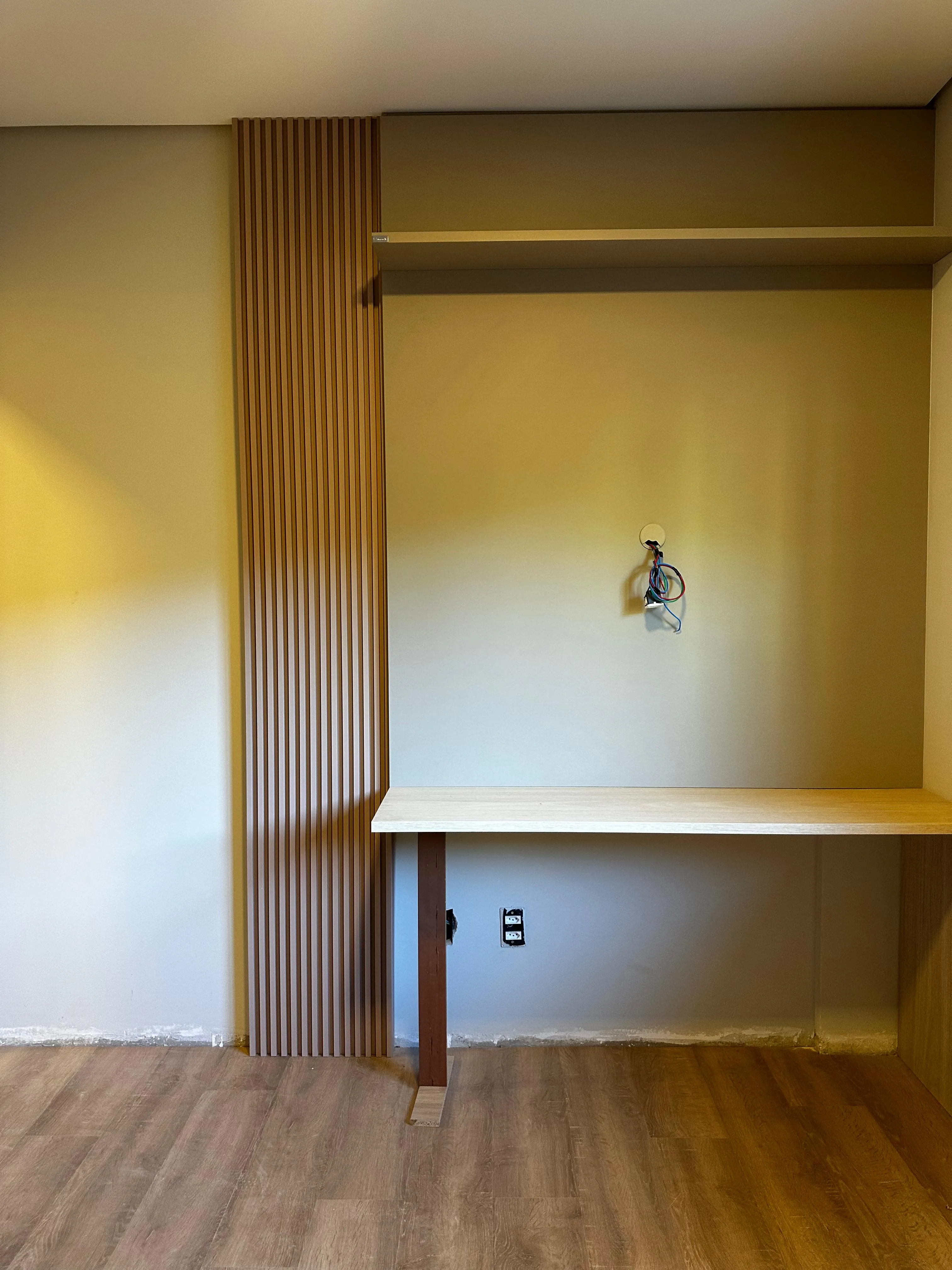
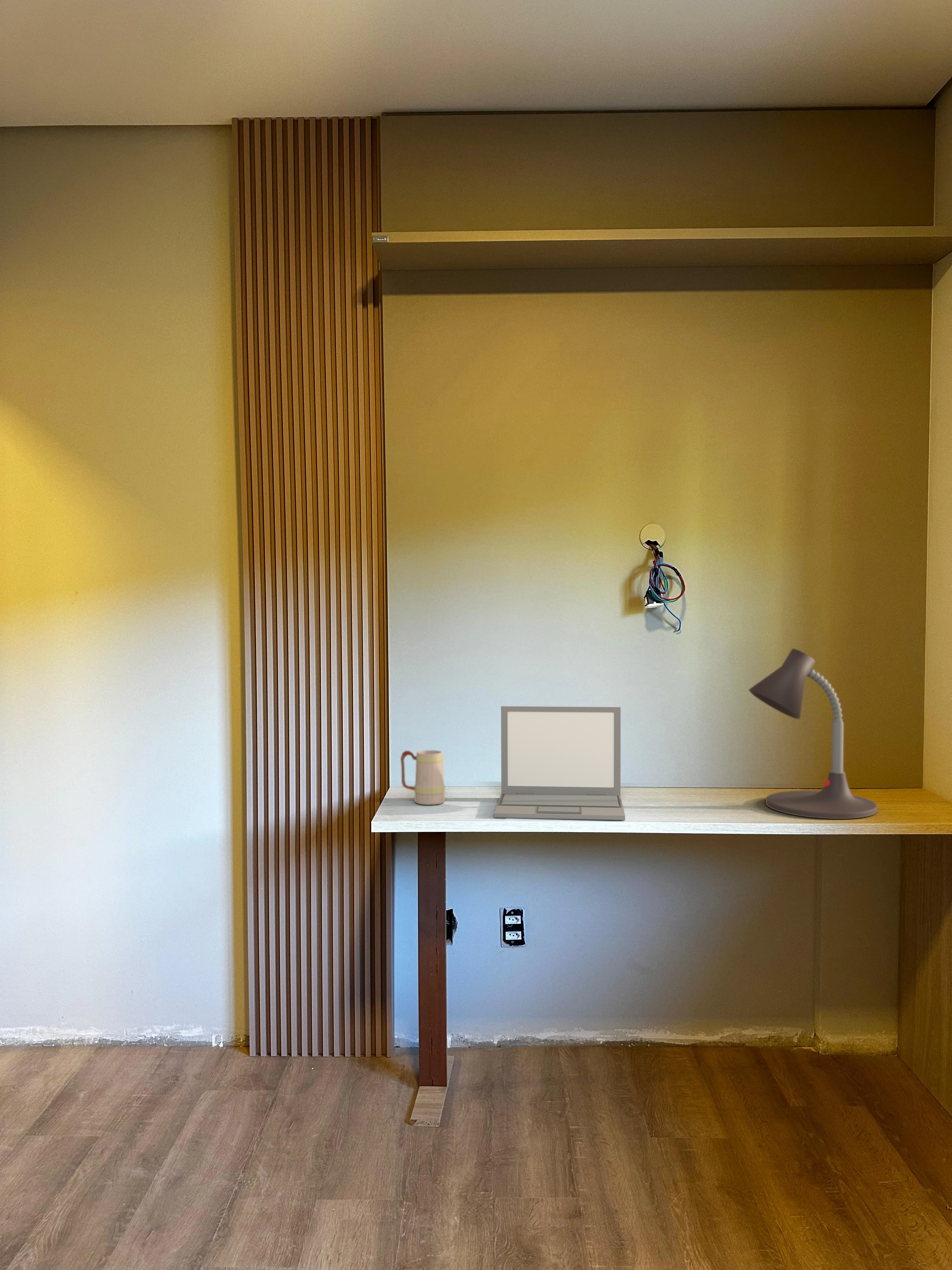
+ laptop (560, 760)
+ desk lamp (800, 719)
+ mug (422, 776)
